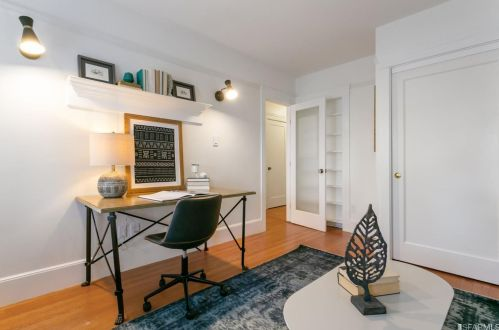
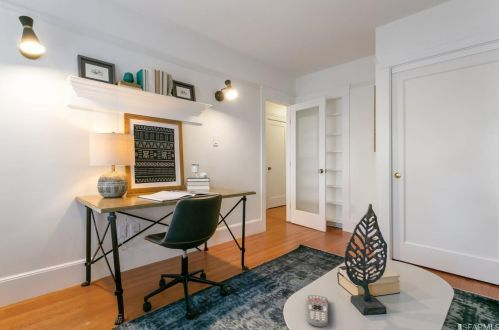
+ remote control (317, 310)
